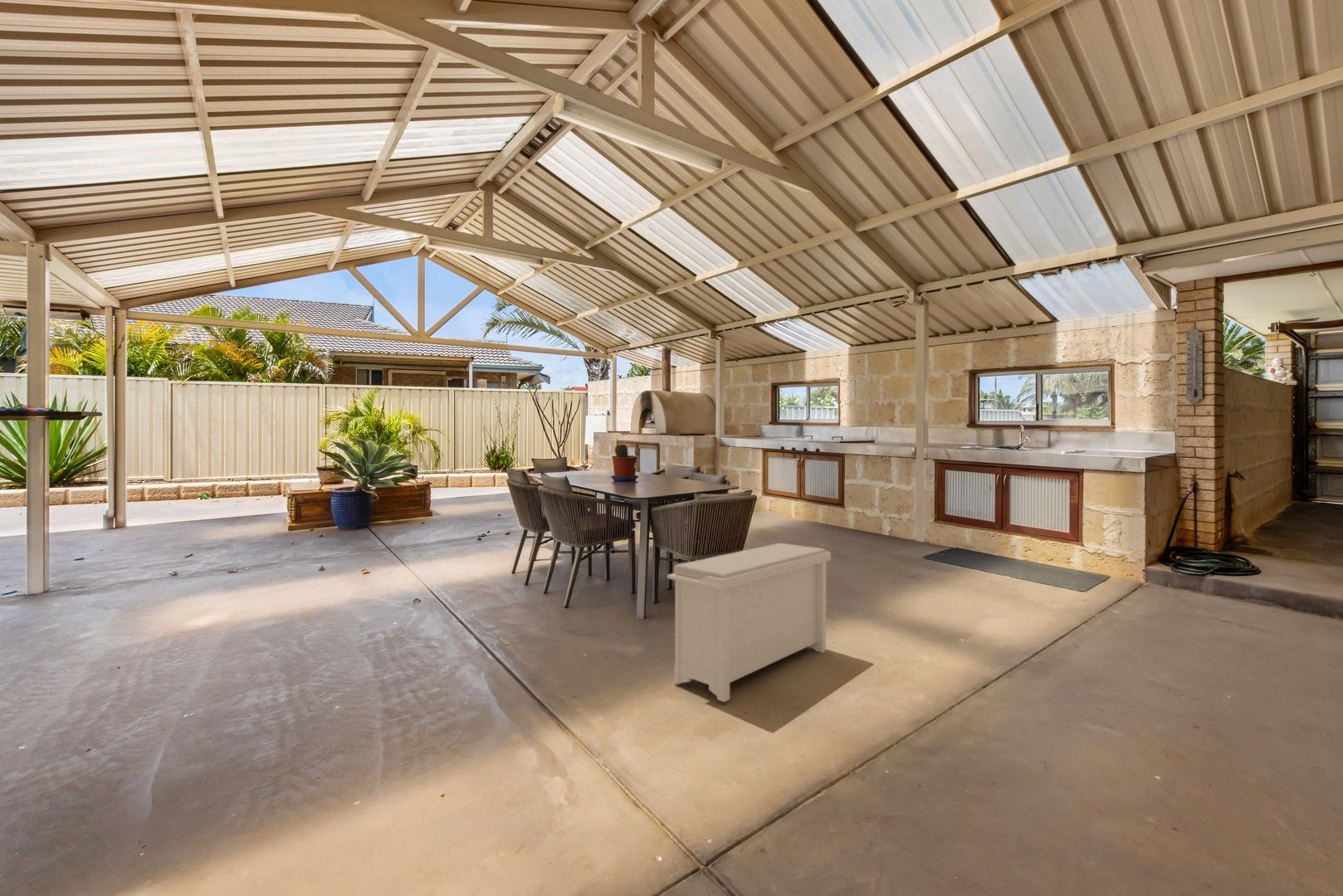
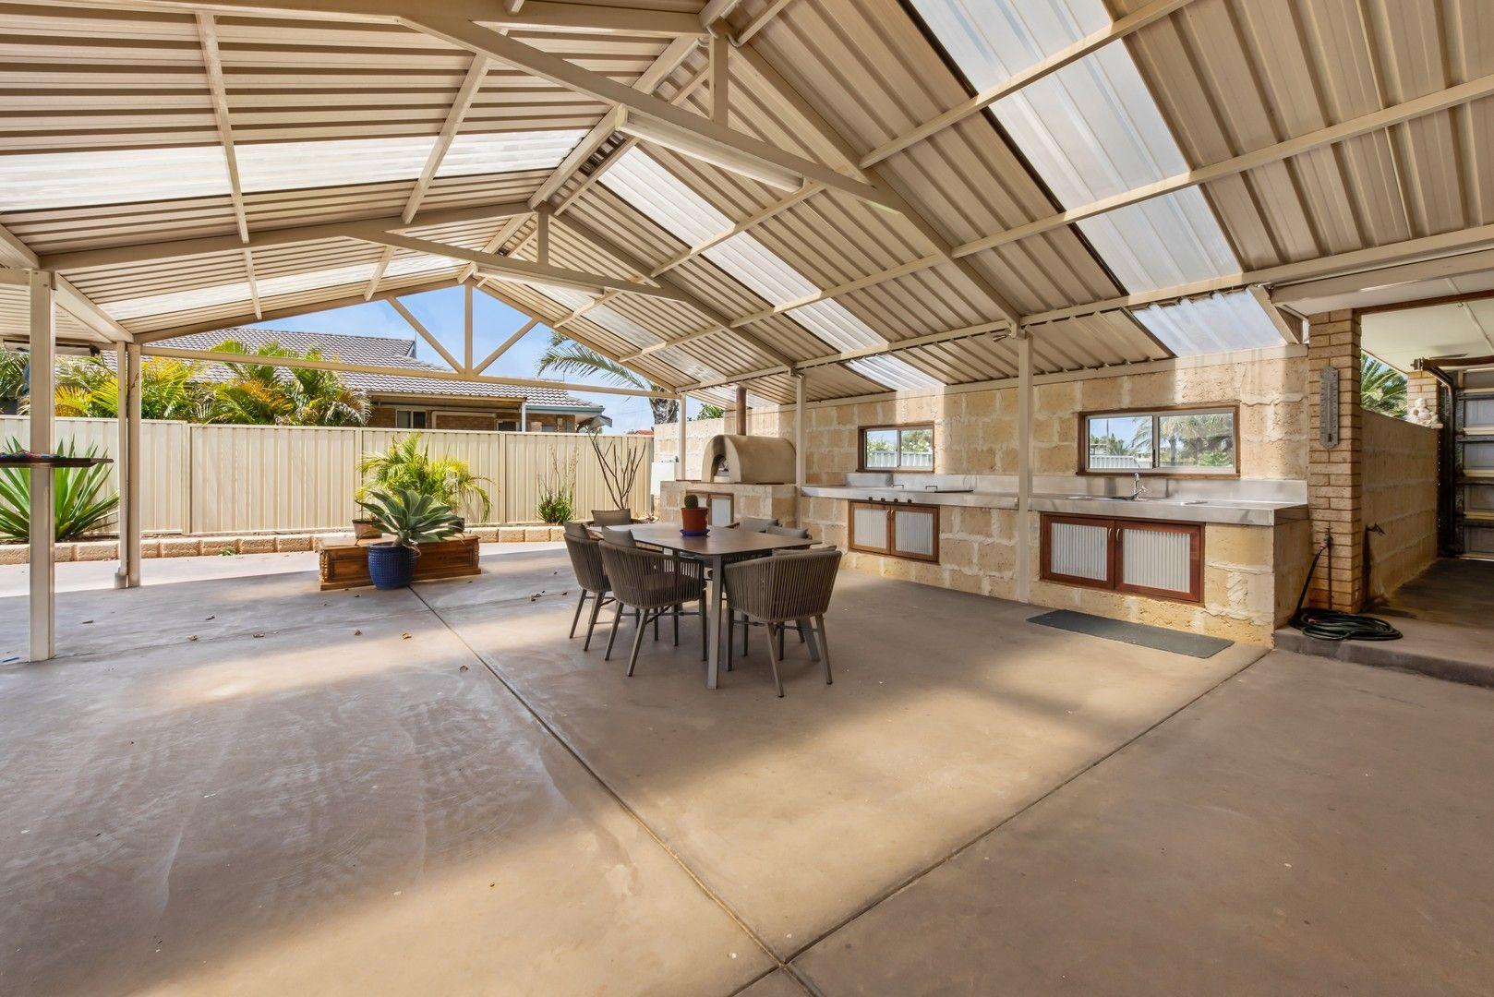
- bench (755, 611)
